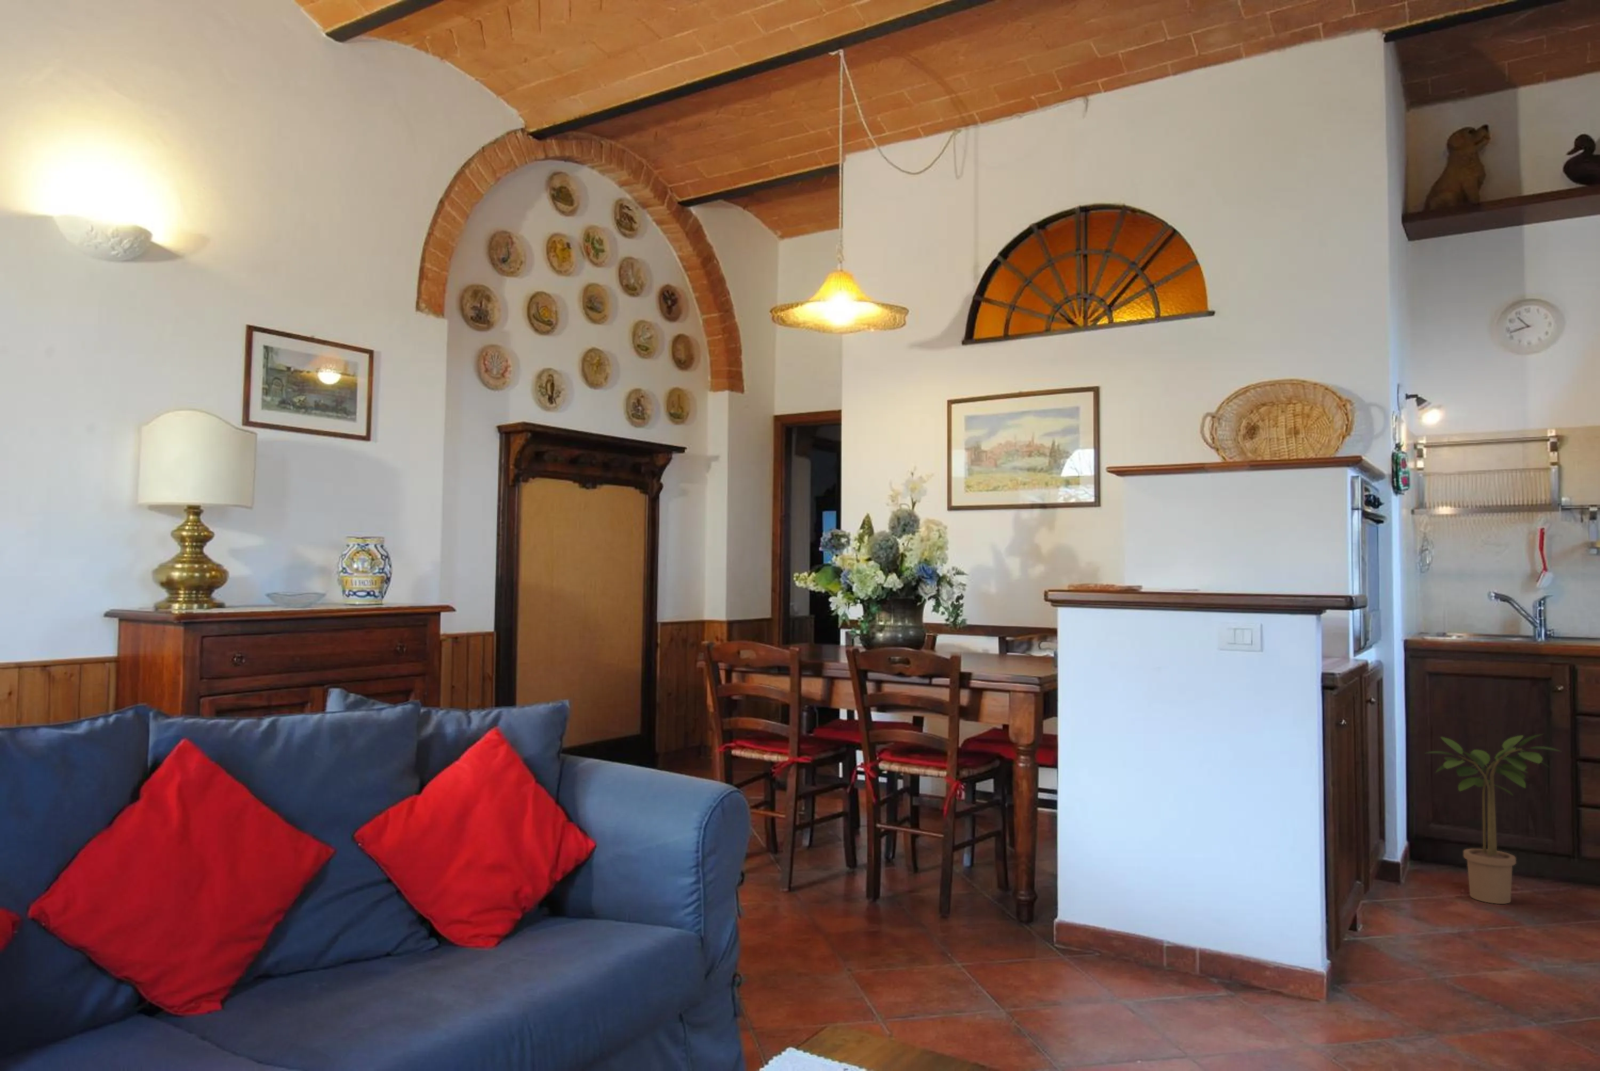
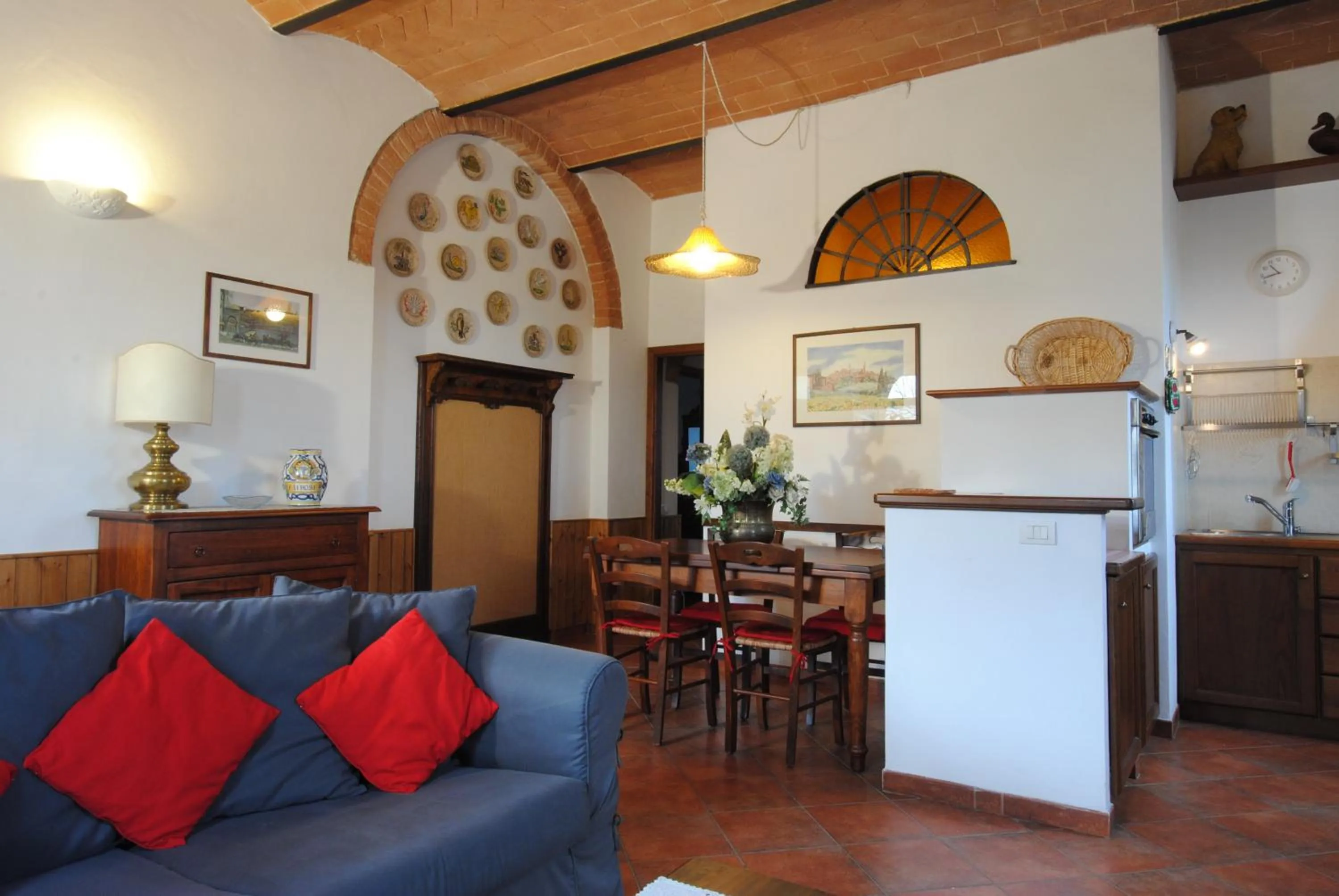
- potted plant (1492, 812)
